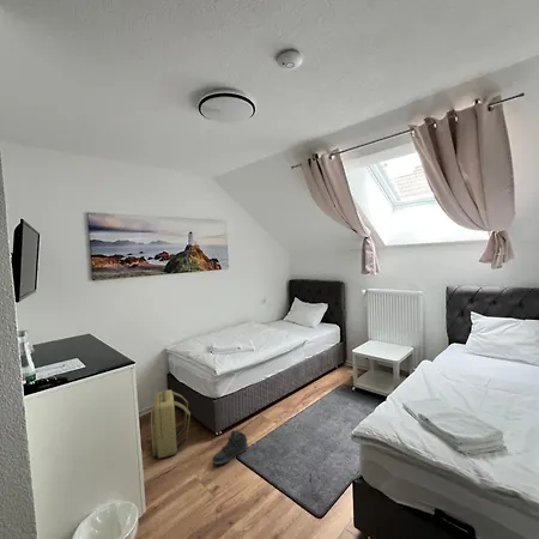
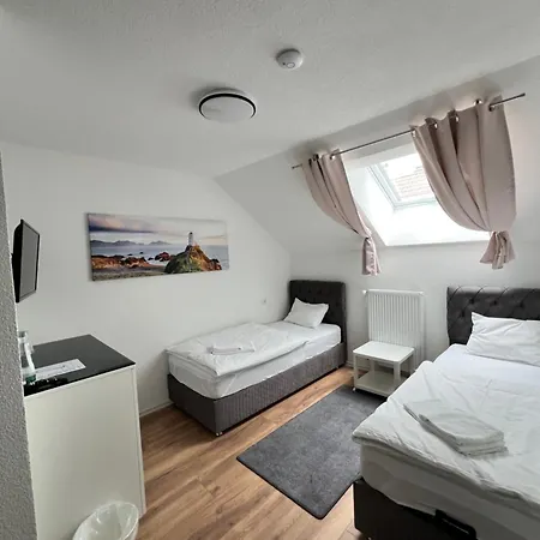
- sneaker (229, 444)
- backpack (169, 417)
